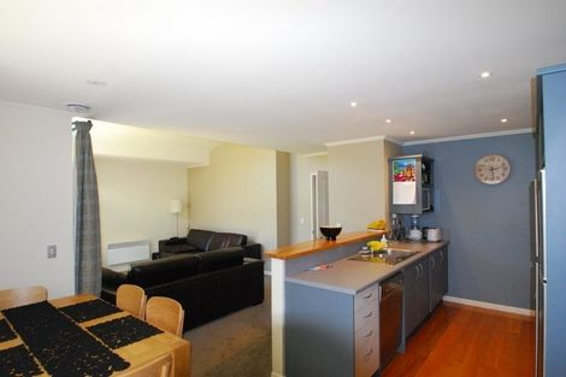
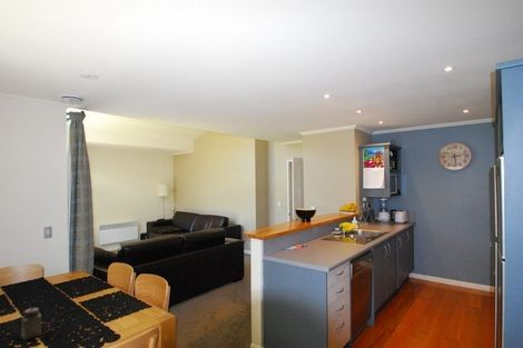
+ salt shaker (31, 321)
